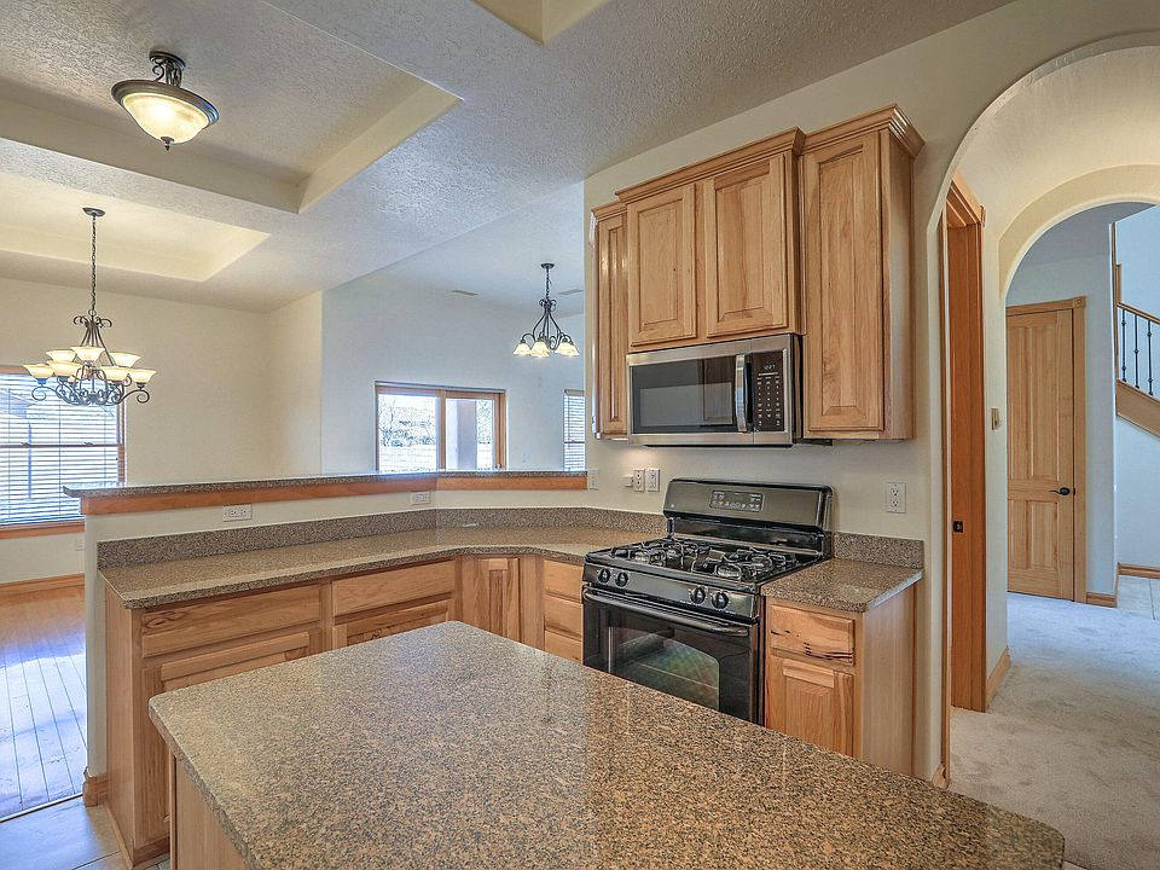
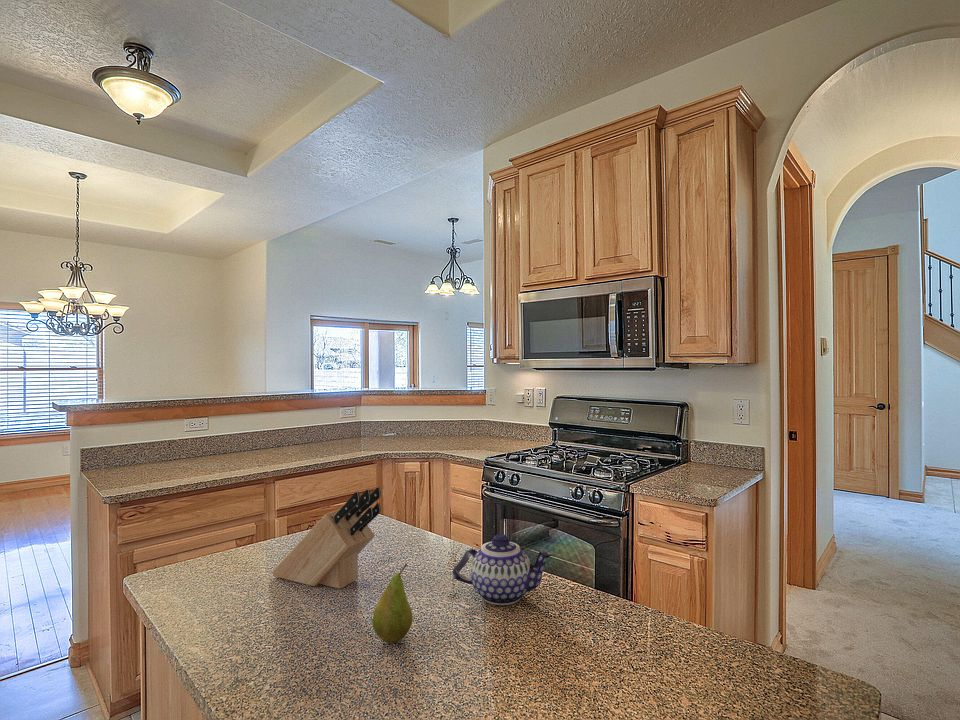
+ teapot (502, 565)
+ knife block (329, 531)
+ fruit (392, 602)
